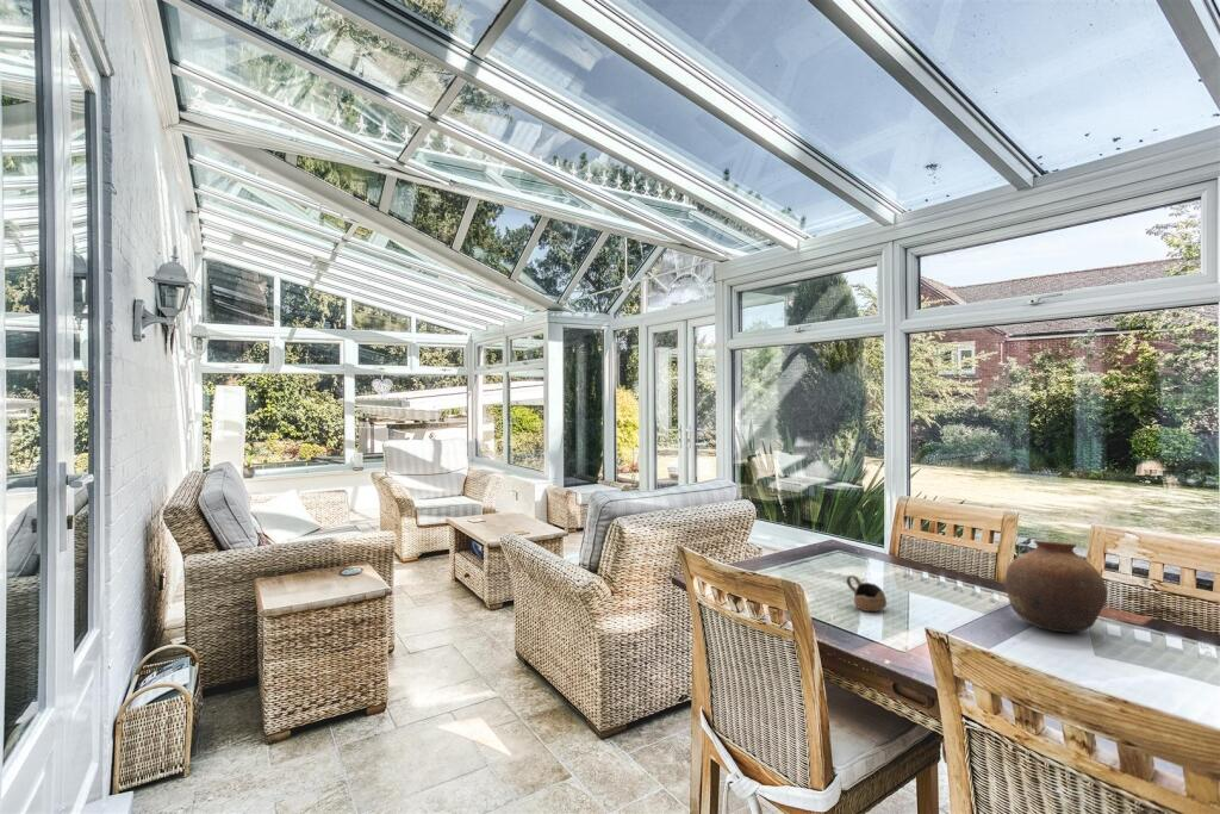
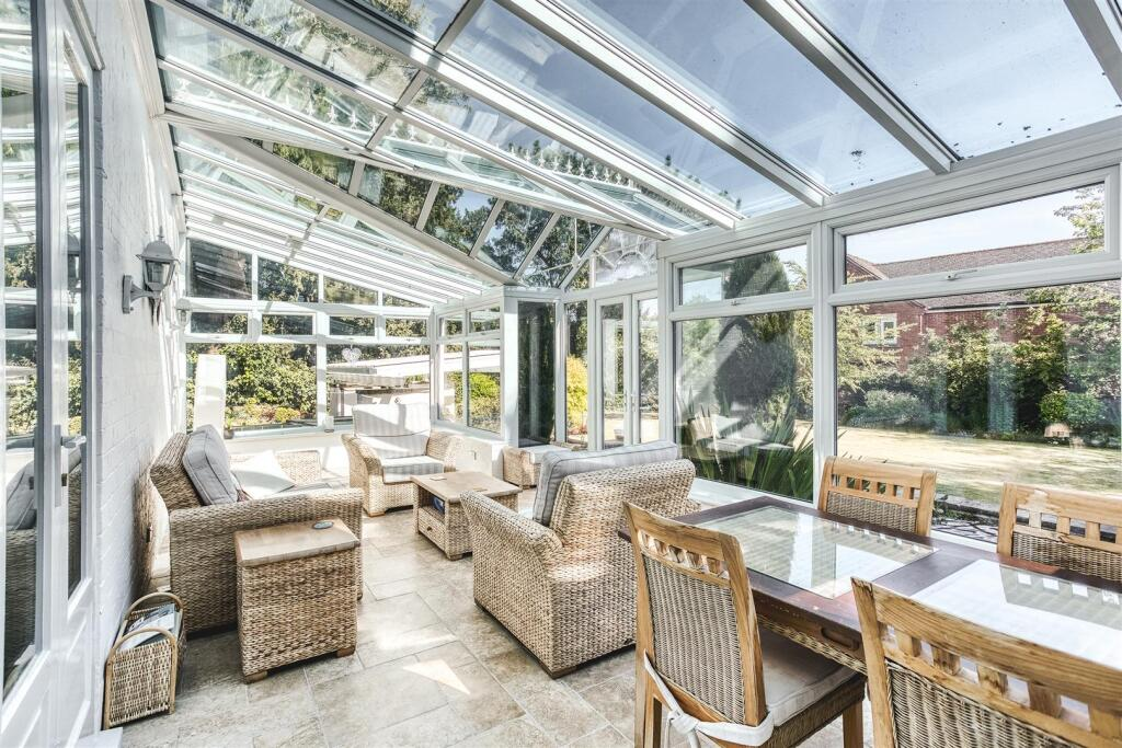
- pottery (1053, 584)
- cup (867, 592)
